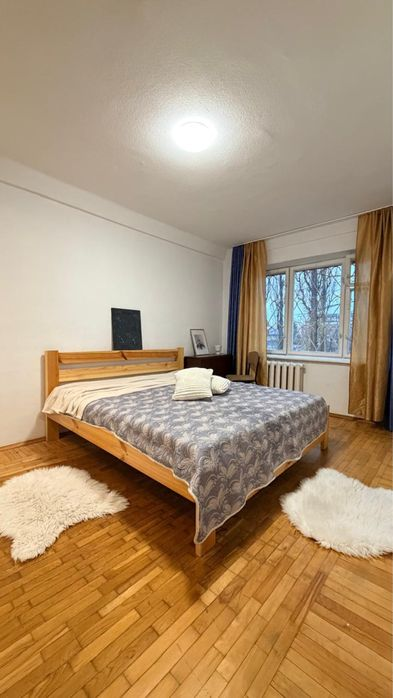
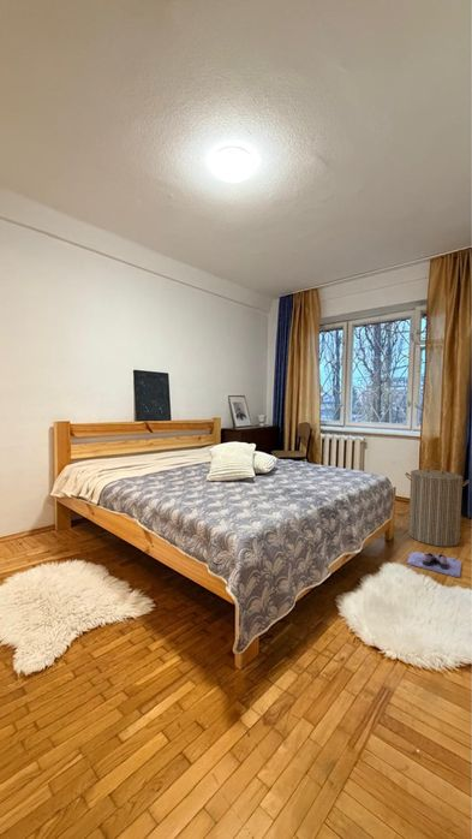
+ shoe (434, 557)
+ laundry hamper (435, 500)
